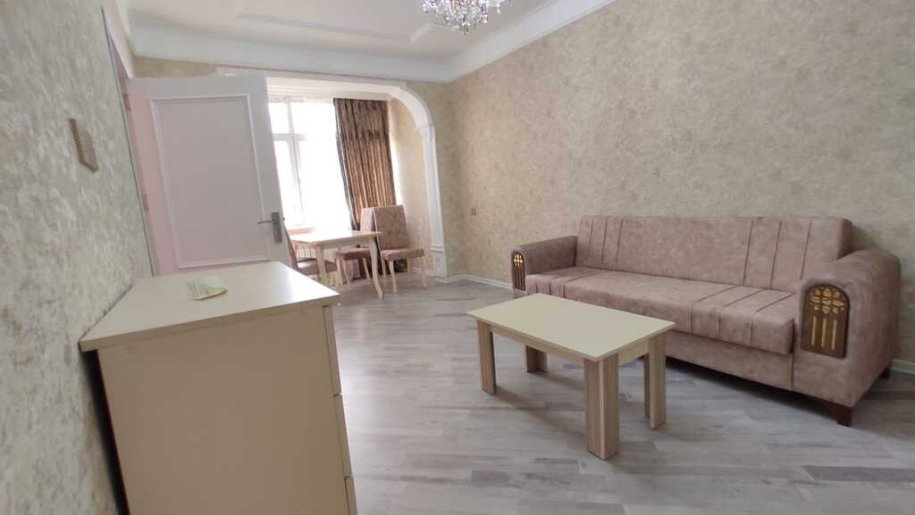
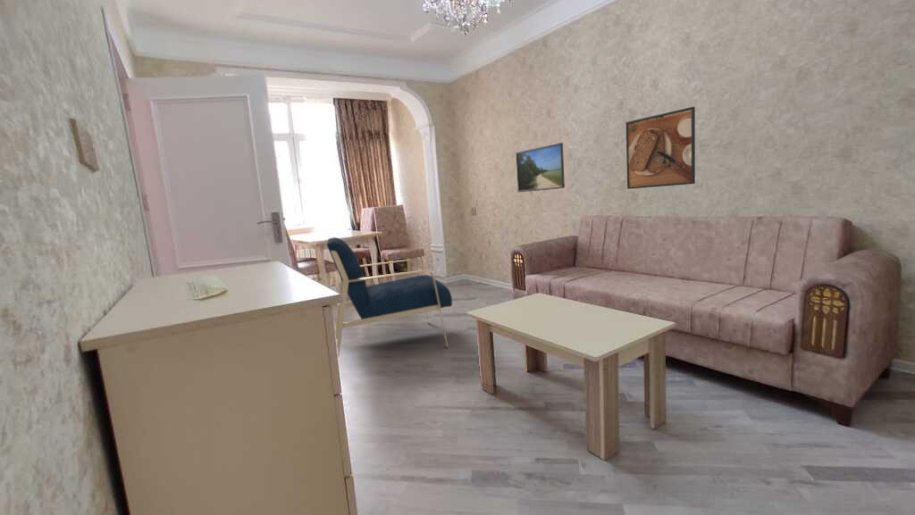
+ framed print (538, 169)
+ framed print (658, 151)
+ chair (386, 289)
